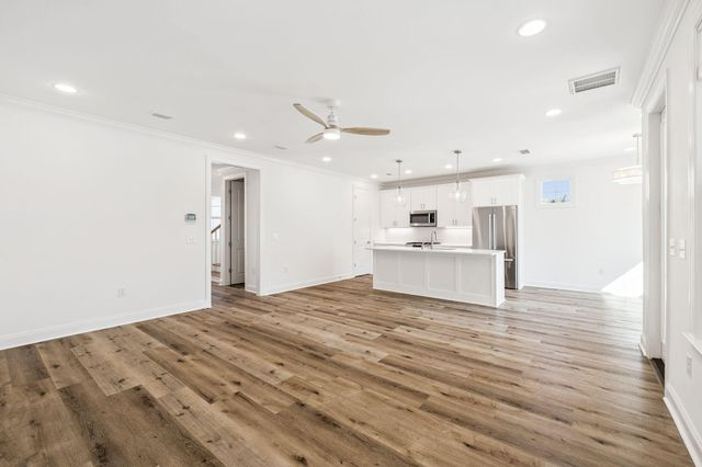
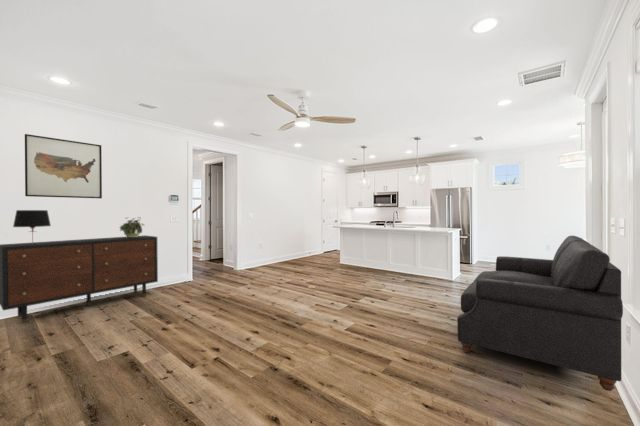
+ dresser (88, 272)
+ sofa (529, 287)
+ table lamp (32, 226)
+ potted plant (130, 227)
+ wall art (66, 168)
